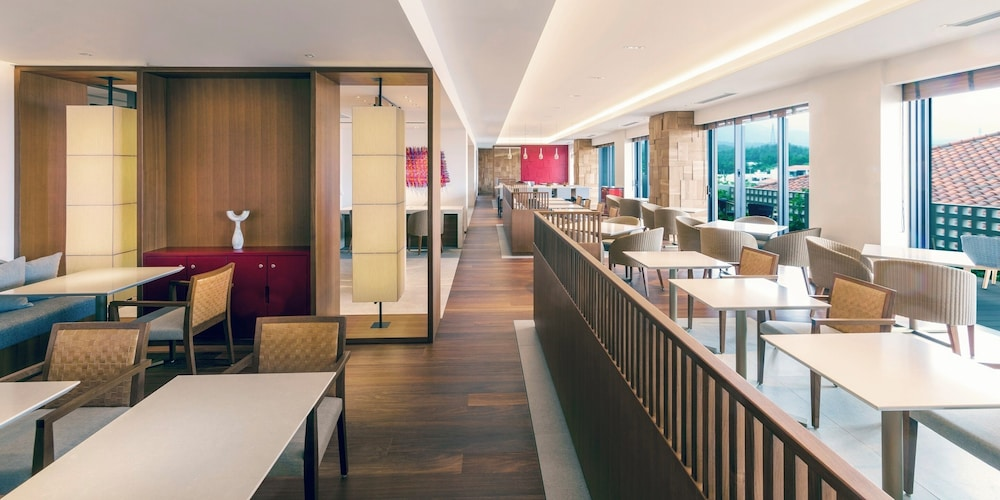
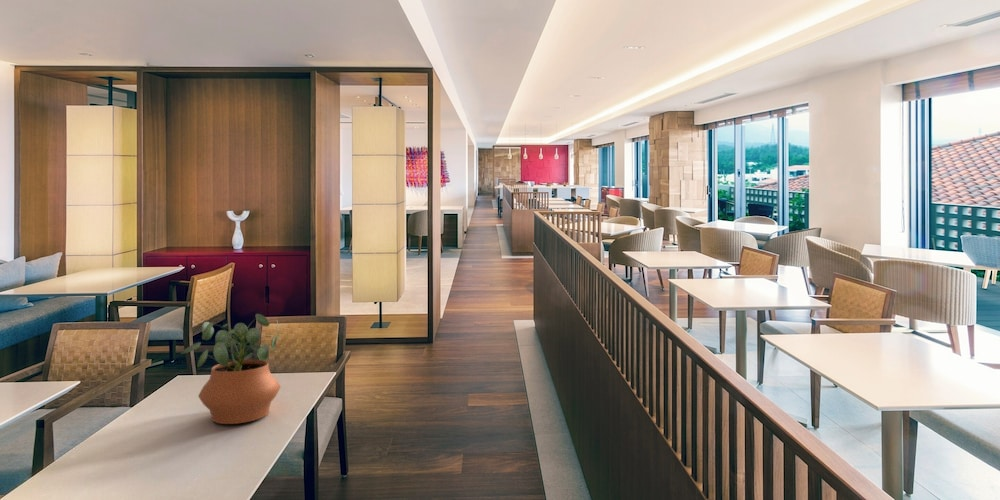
+ potted plant (230, 366)
